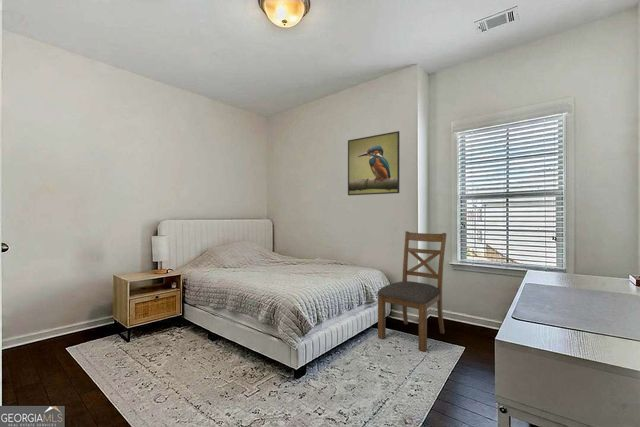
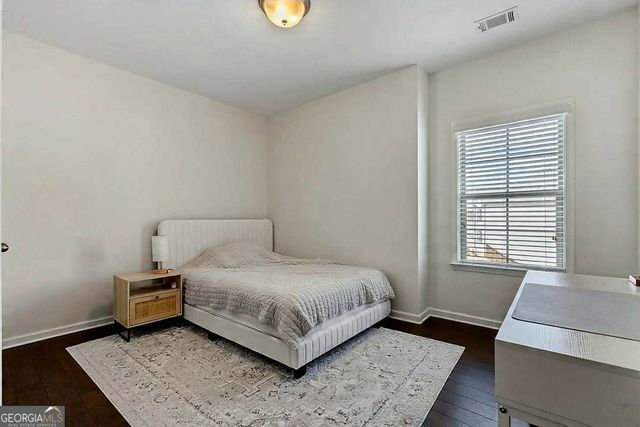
- chair (413, 284)
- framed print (372, 165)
